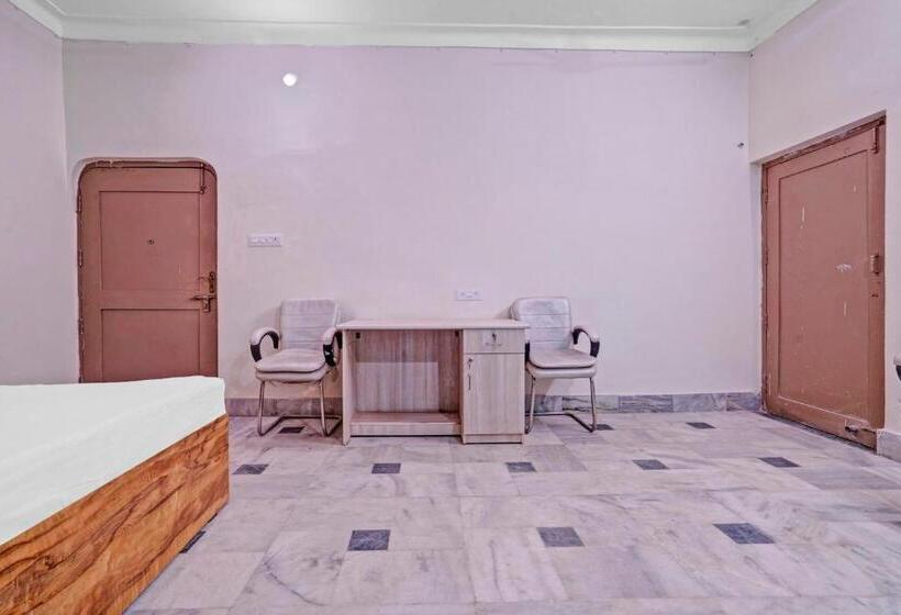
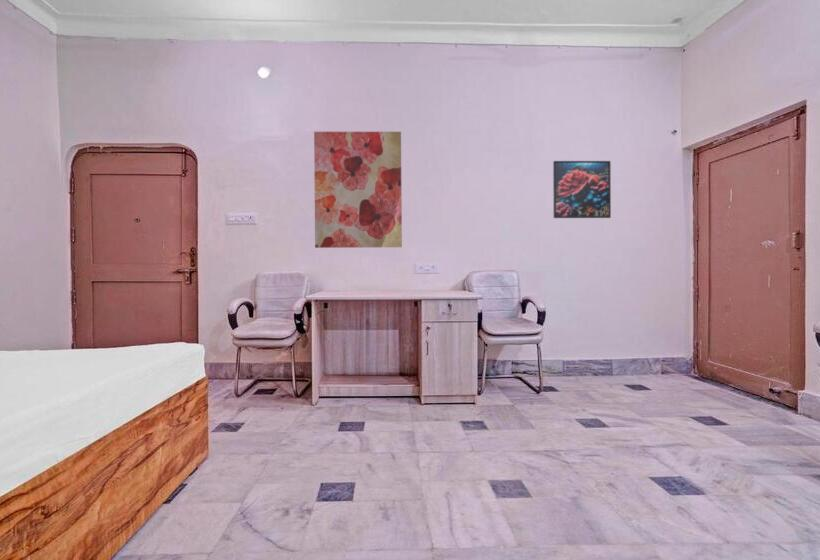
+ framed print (582, 189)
+ wall art (358, 189)
